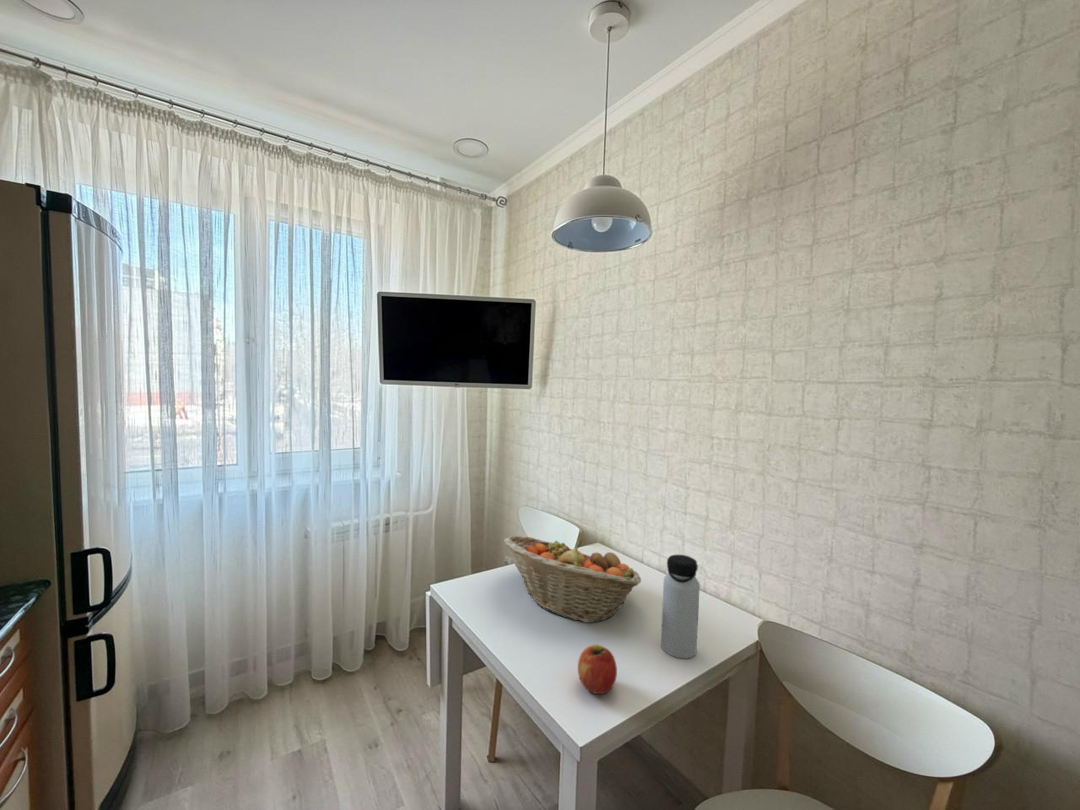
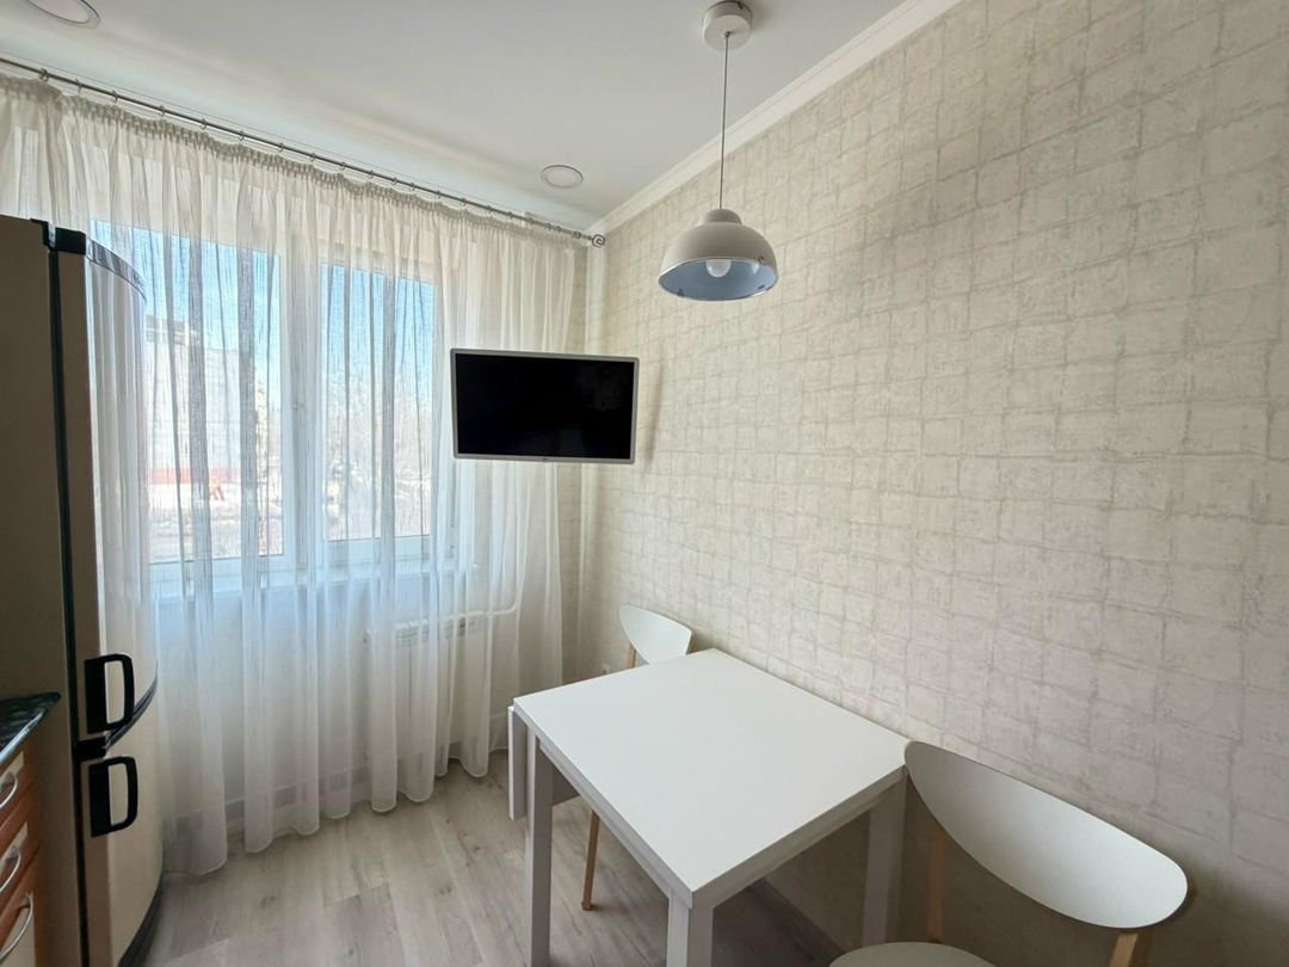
- water bottle (680, 603)
- fruit basket (569, 568)
- apple (597, 666)
